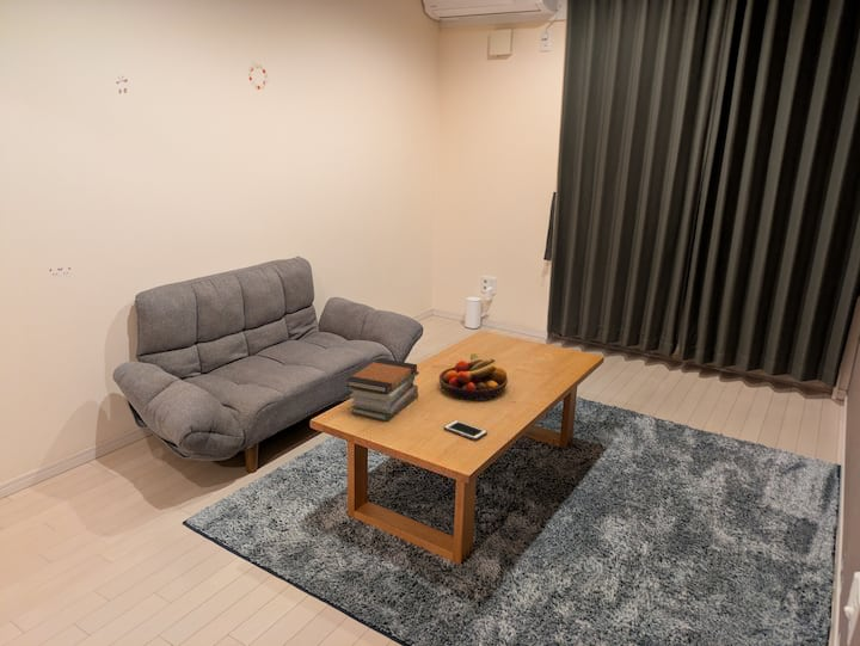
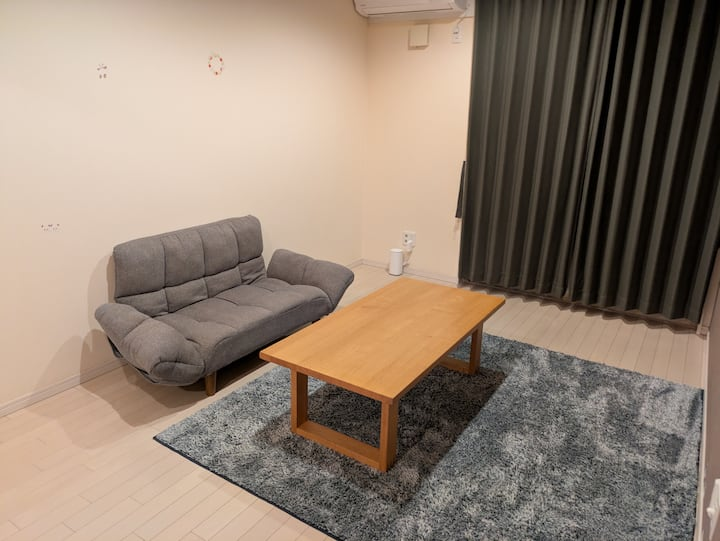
- cell phone (465, 430)
- book stack (383, 388)
- fruit bowl (472, 374)
